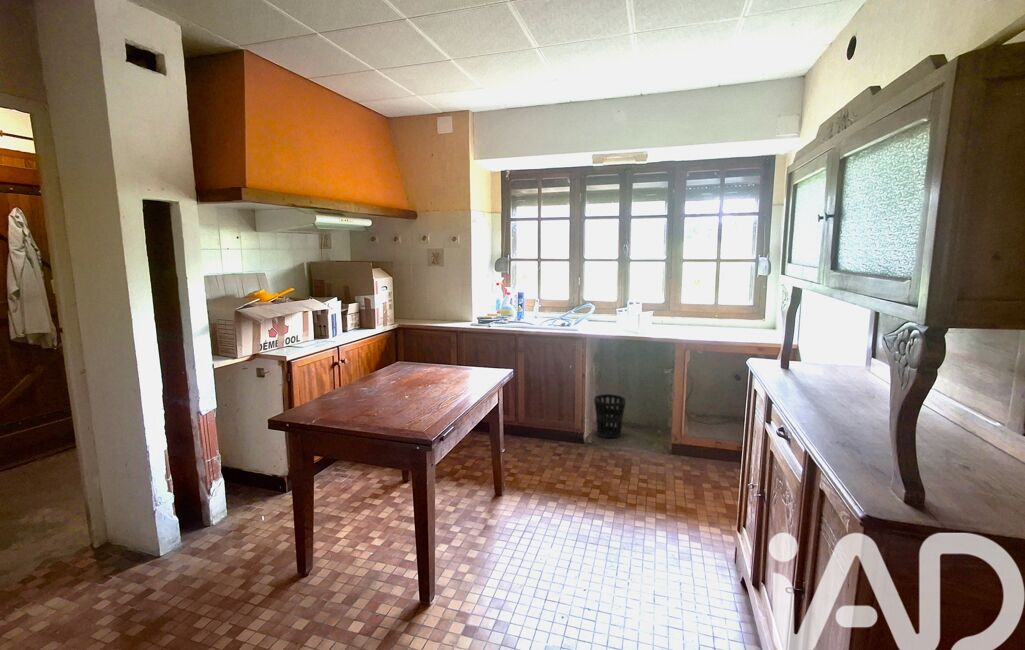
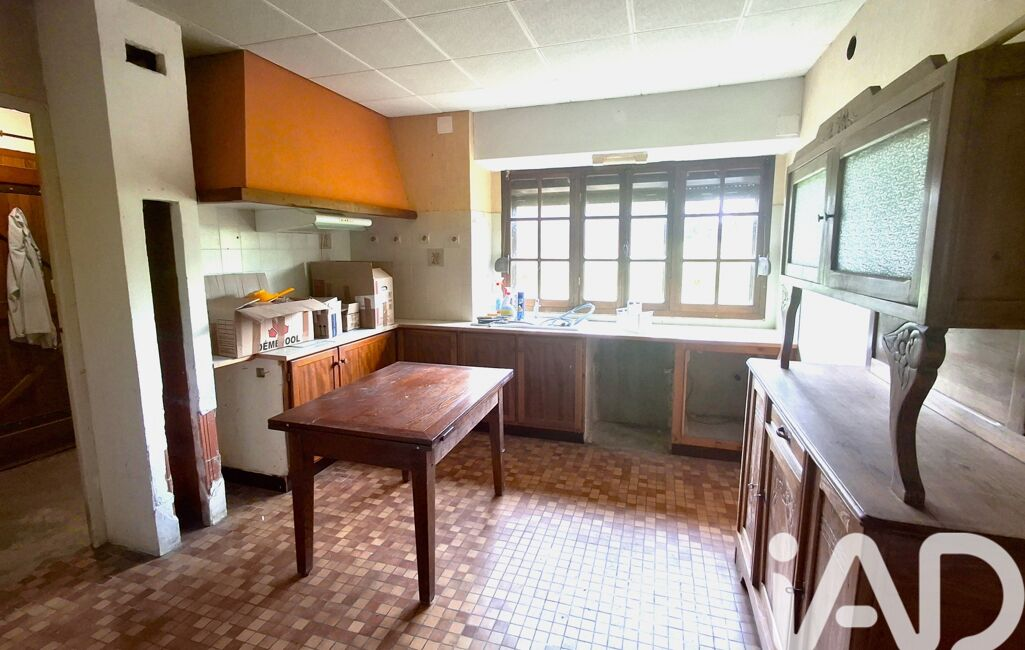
- wastebasket (609, 416)
